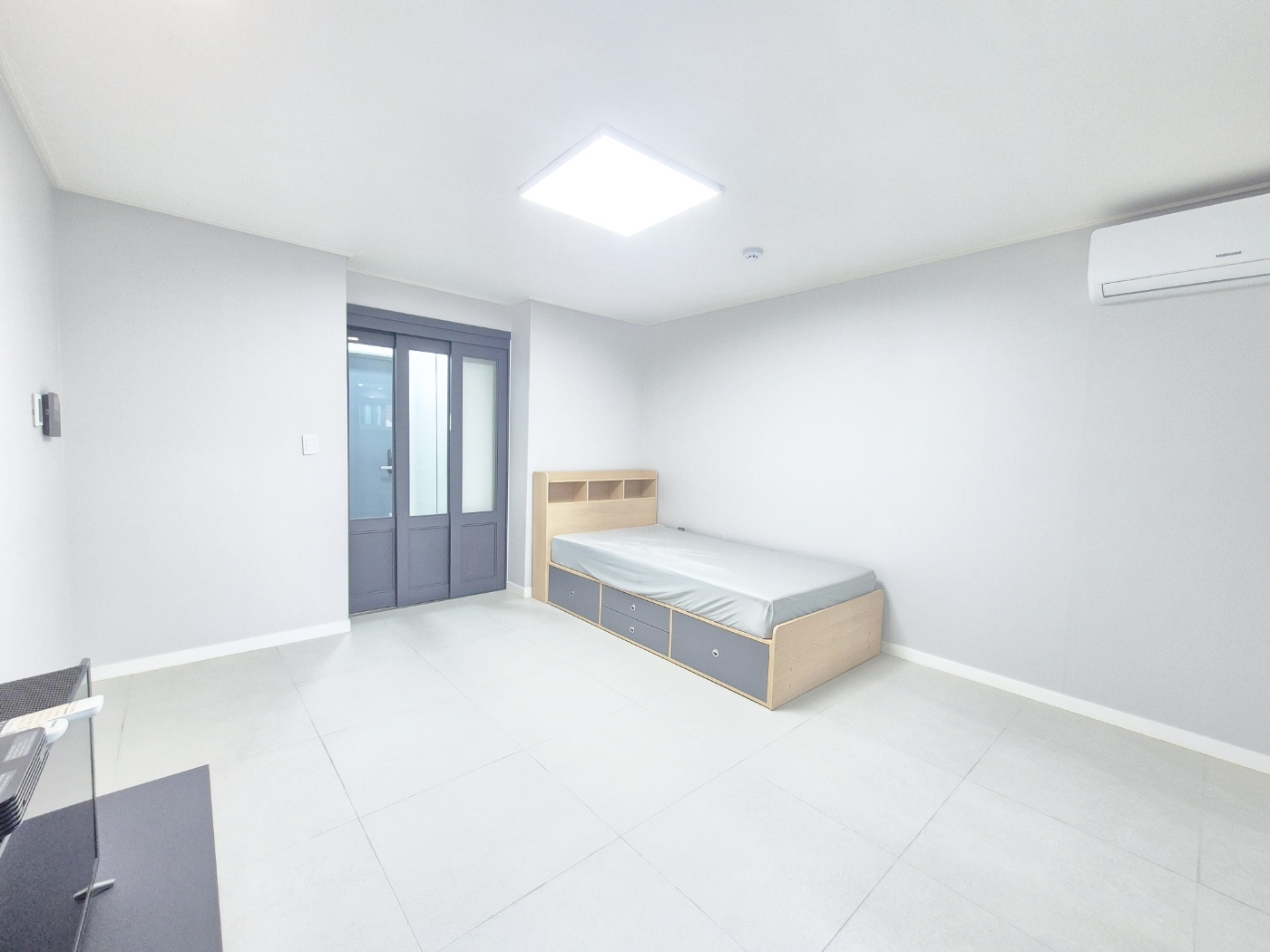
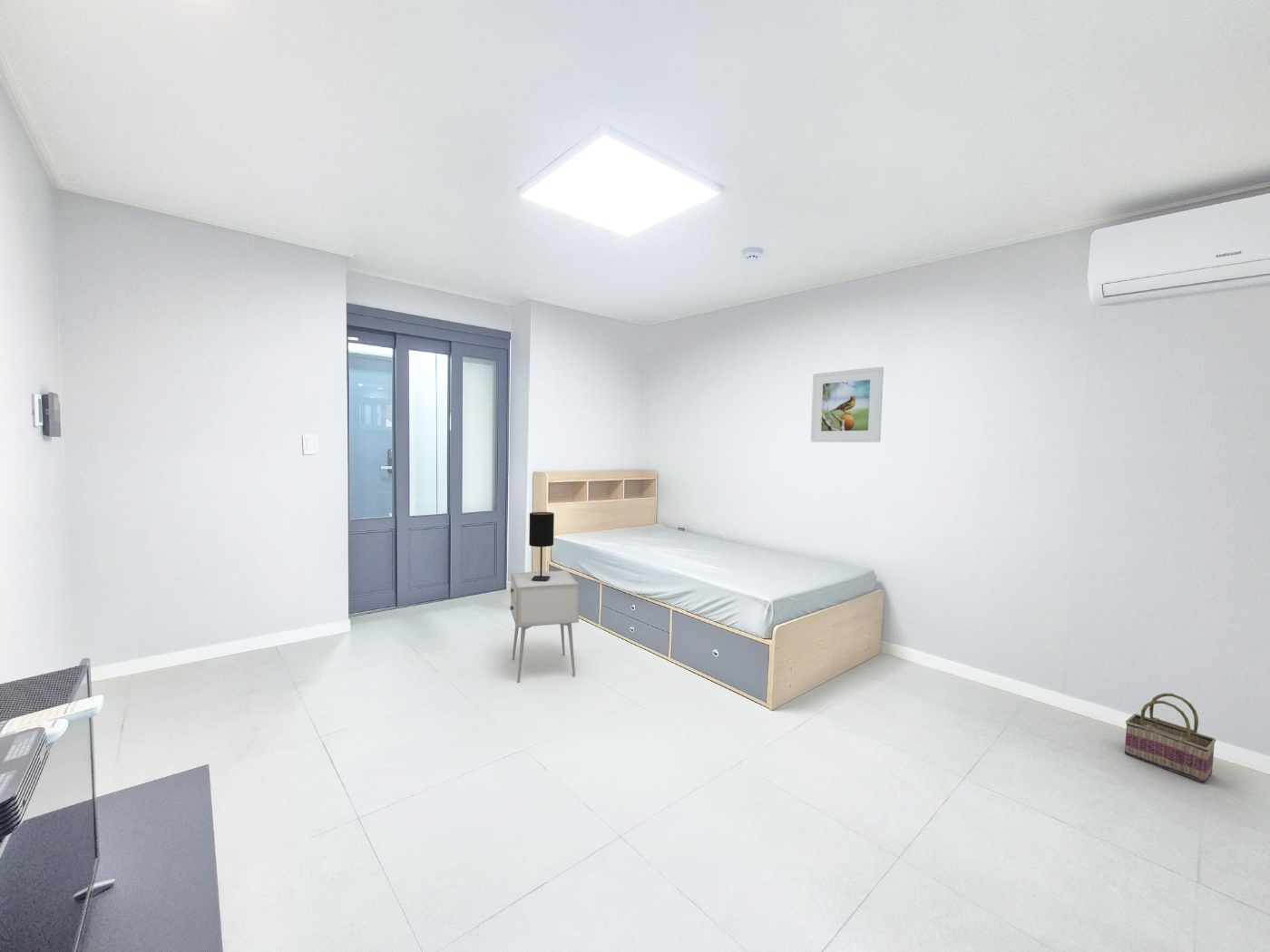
+ basket (1169, 731)
+ table lamp (541, 546)
+ nightstand (542, 623)
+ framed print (845, 406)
